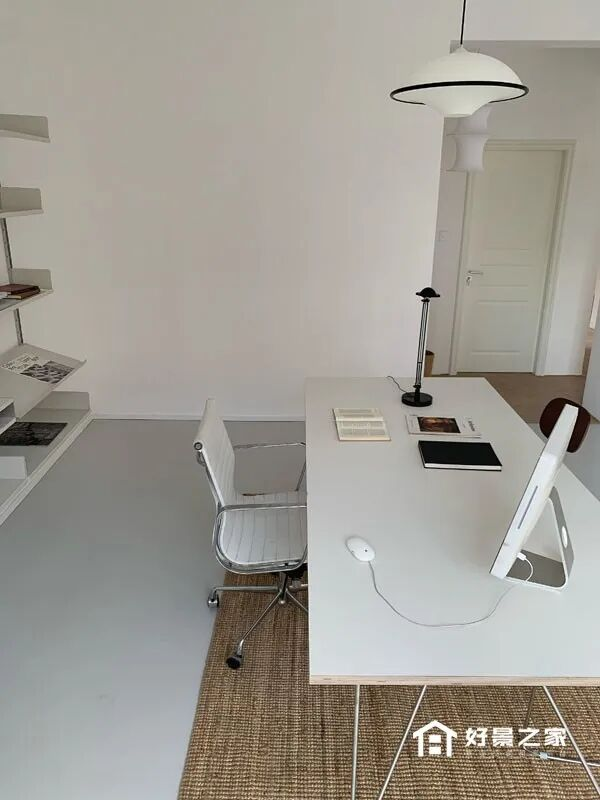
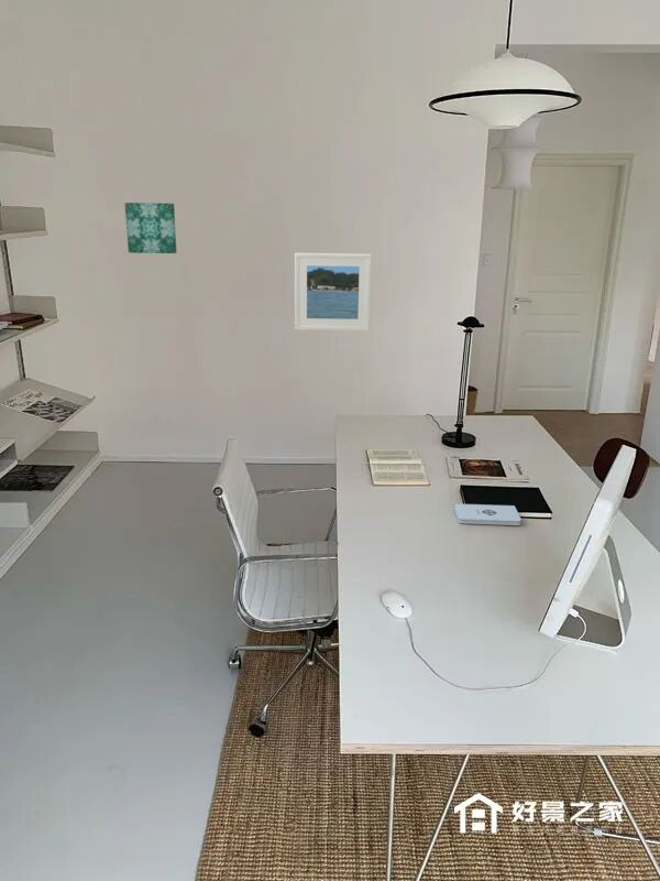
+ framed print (332, 292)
+ notepad (486, 514)
+ wall art (151, 228)
